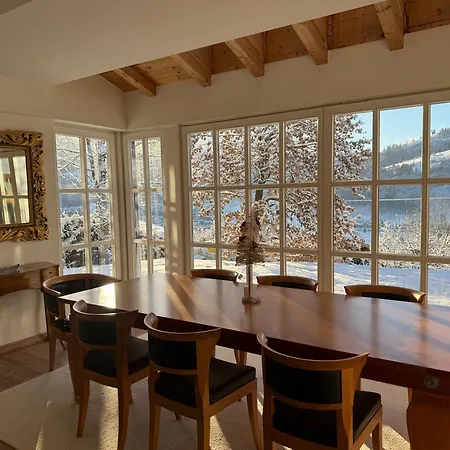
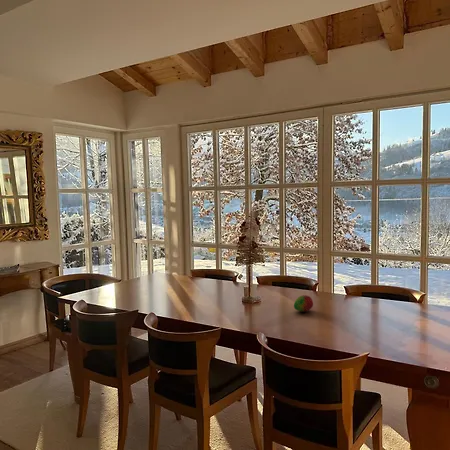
+ fruit (303, 303)
